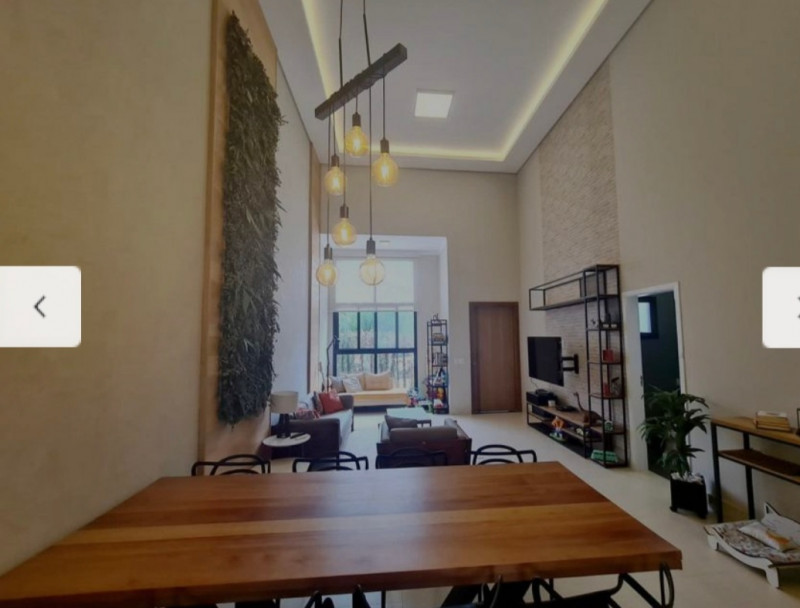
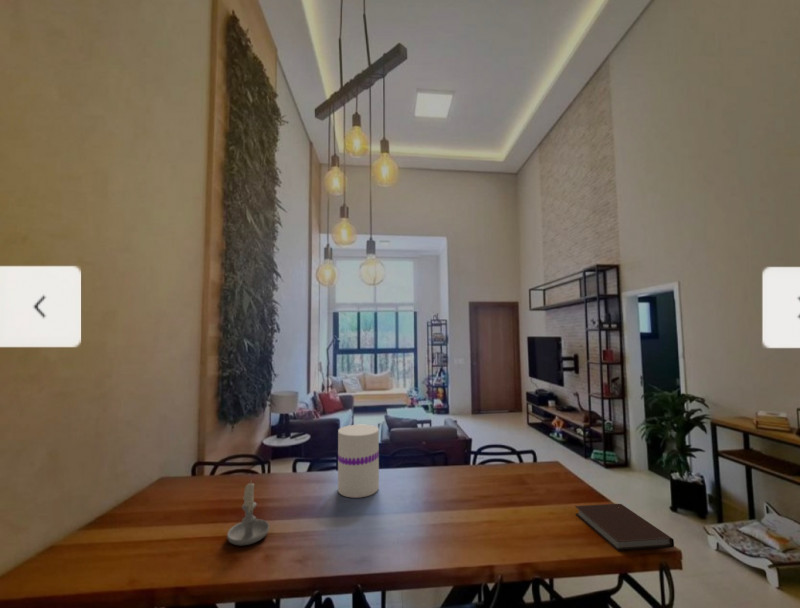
+ vase (358, 459)
+ notebook (620, 524)
+ candle (249, 509)
